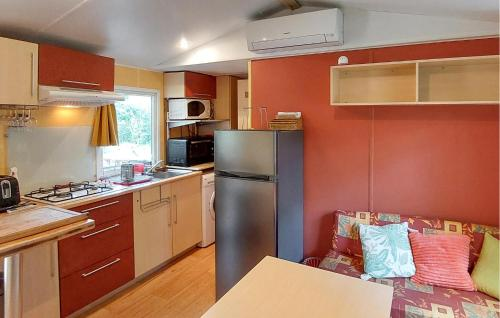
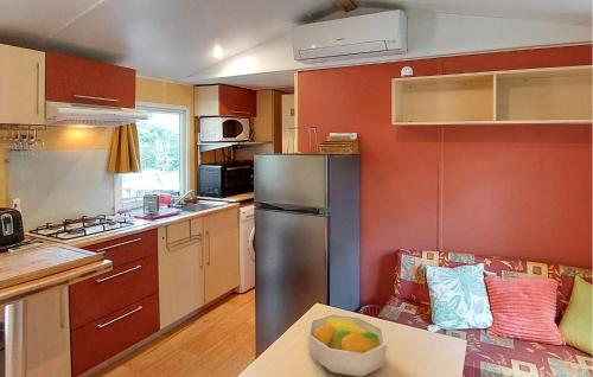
+ fruit bowl (345, 339)
